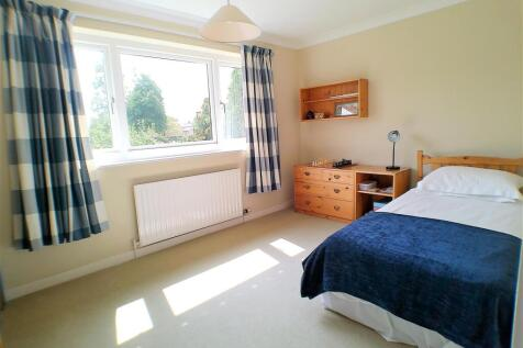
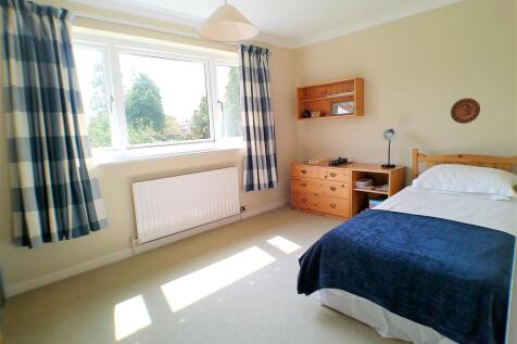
+ decorative plate (465, 111)
